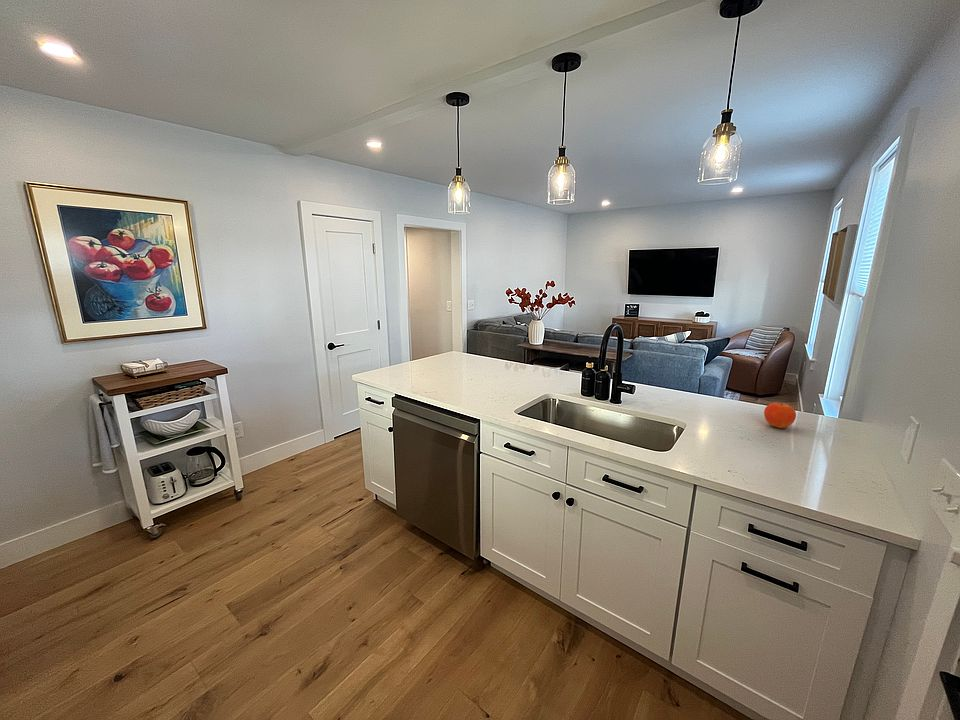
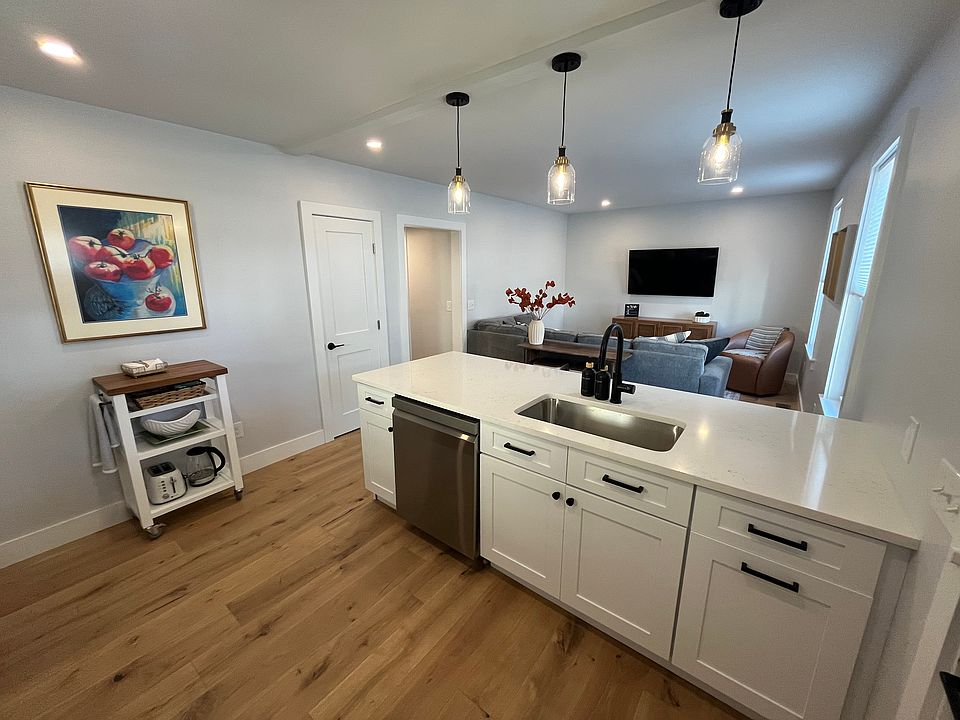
- fruit (779, 414)
